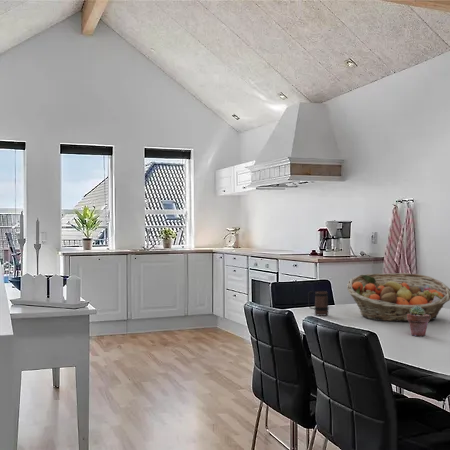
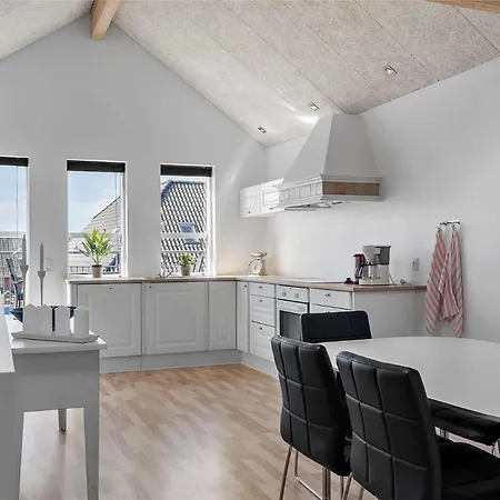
- fruit basket (398, 296)
- potted succulent (418, 320)
- mug (318, 302)
